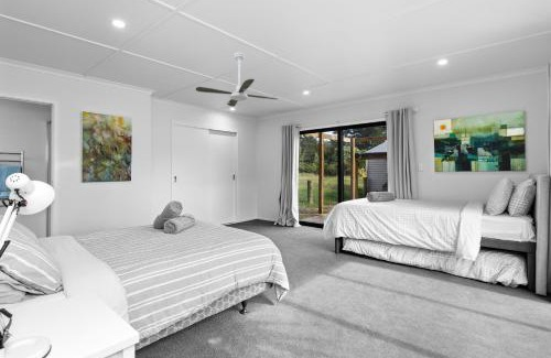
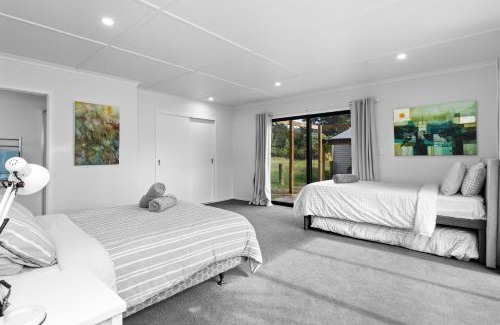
- ceiling fan (238, 76)
